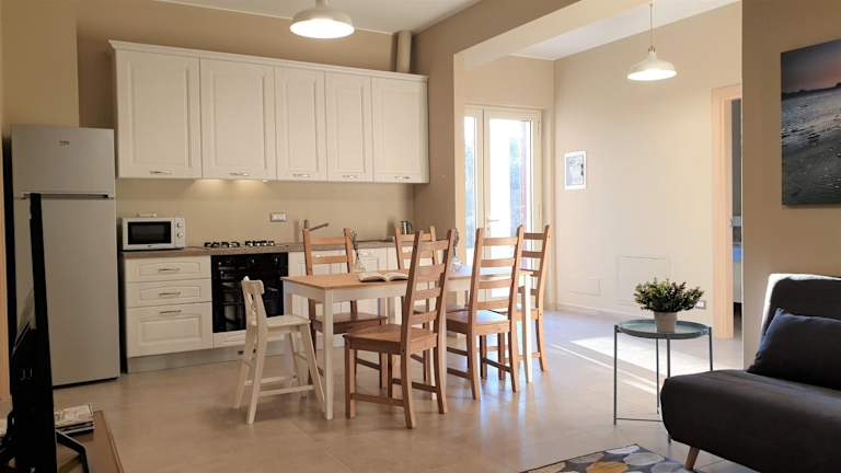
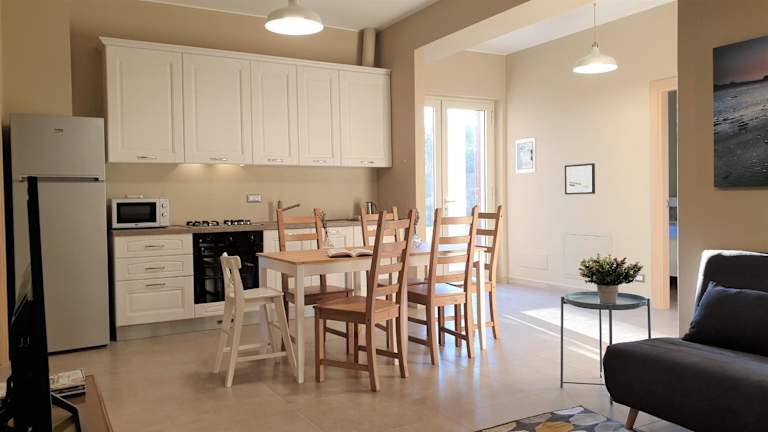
+ wall art (579, 179)
